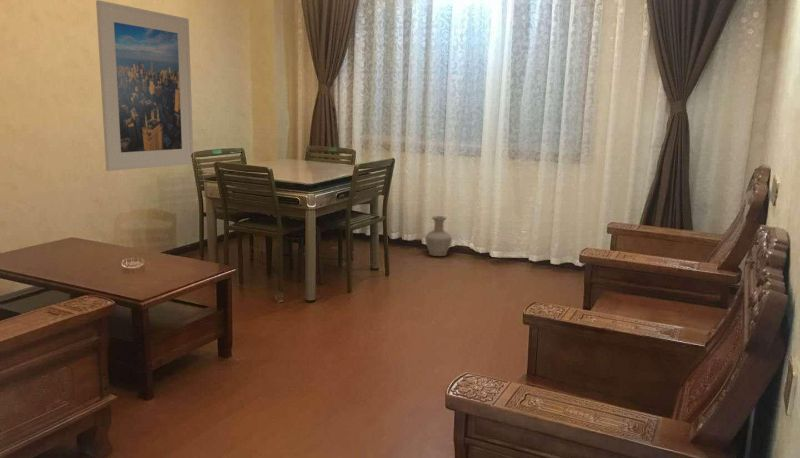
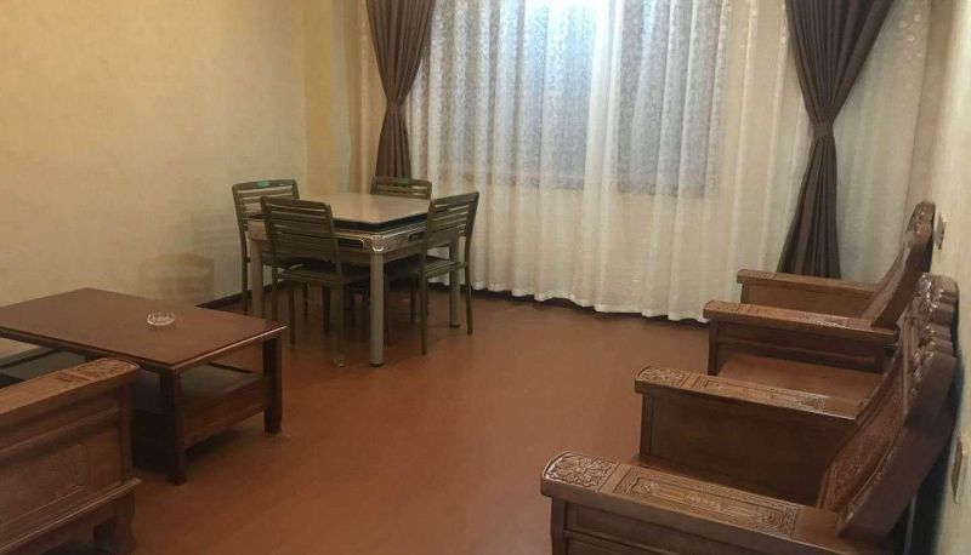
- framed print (149, 90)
- vase (438, 235)
